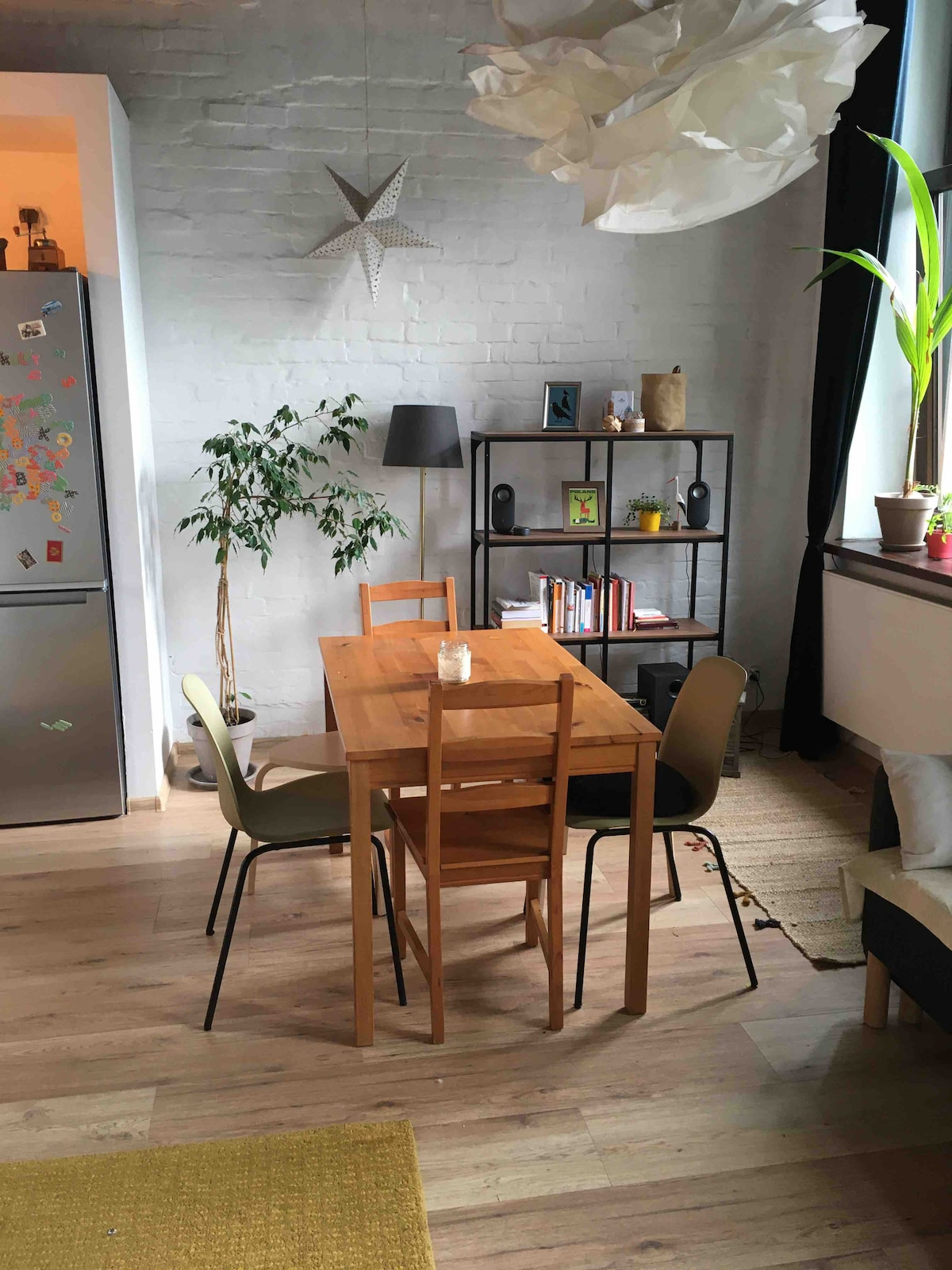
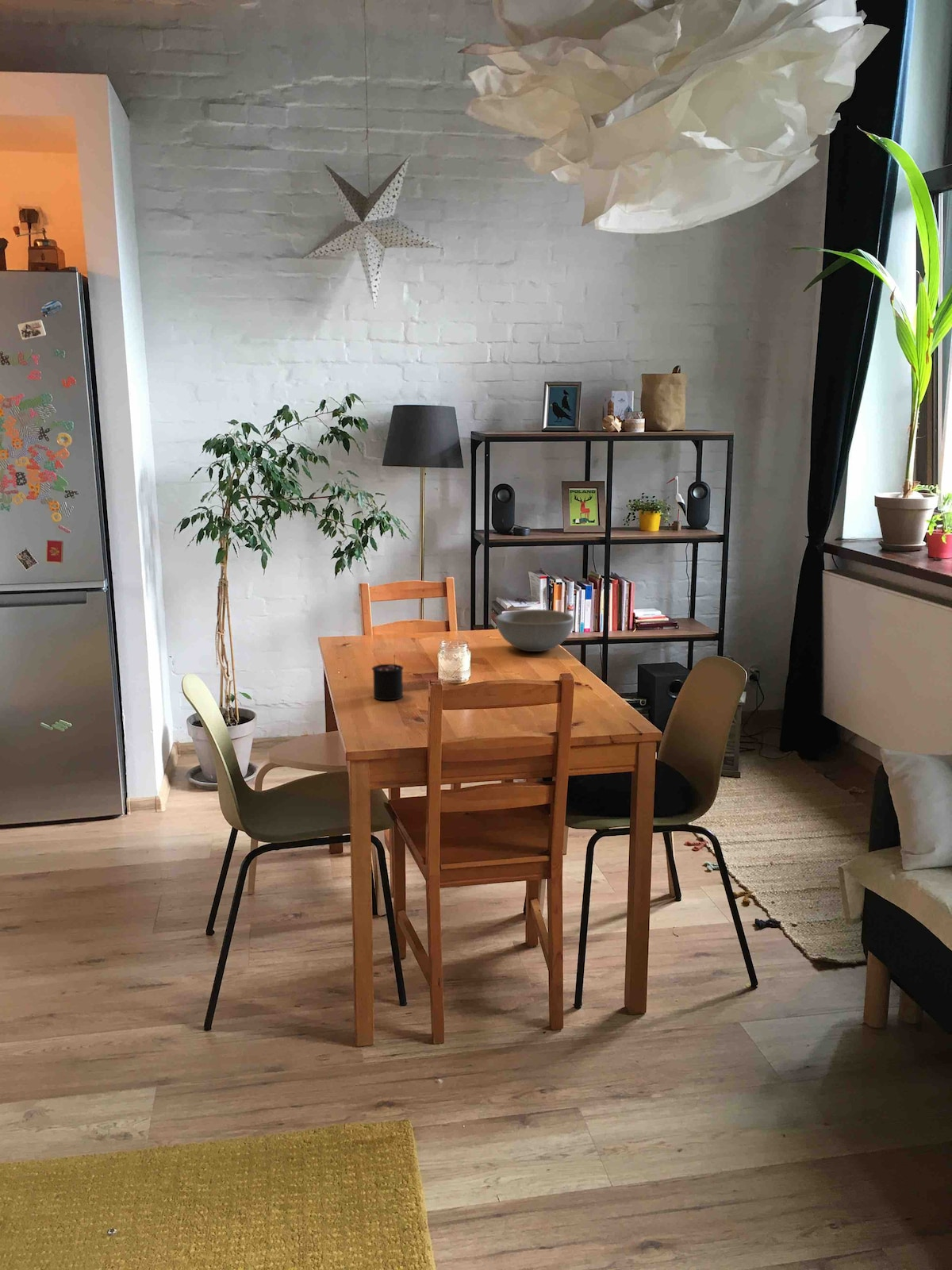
+ bowl (534, 632)
+ candle (387, 675)
